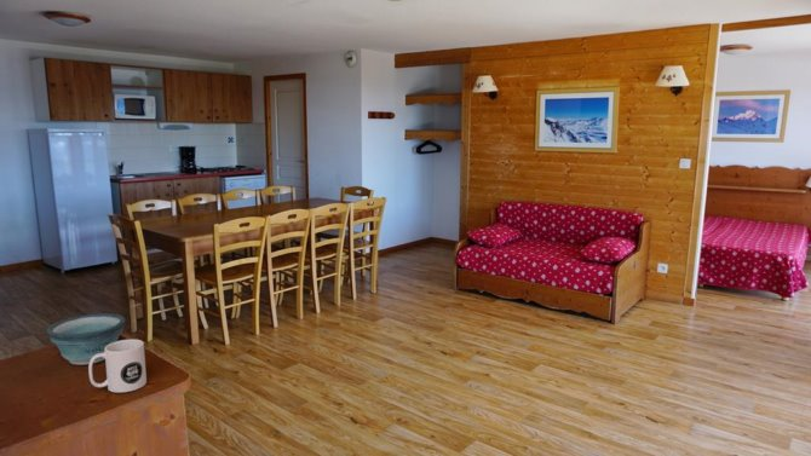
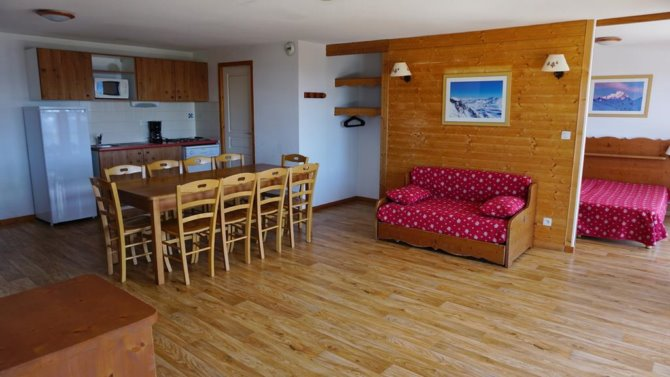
- bowl (88, 340)
- mug (117, 366)
